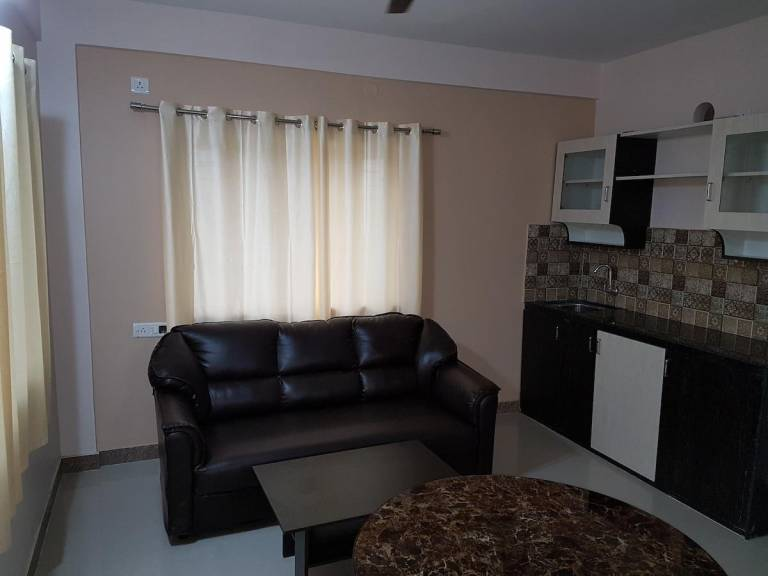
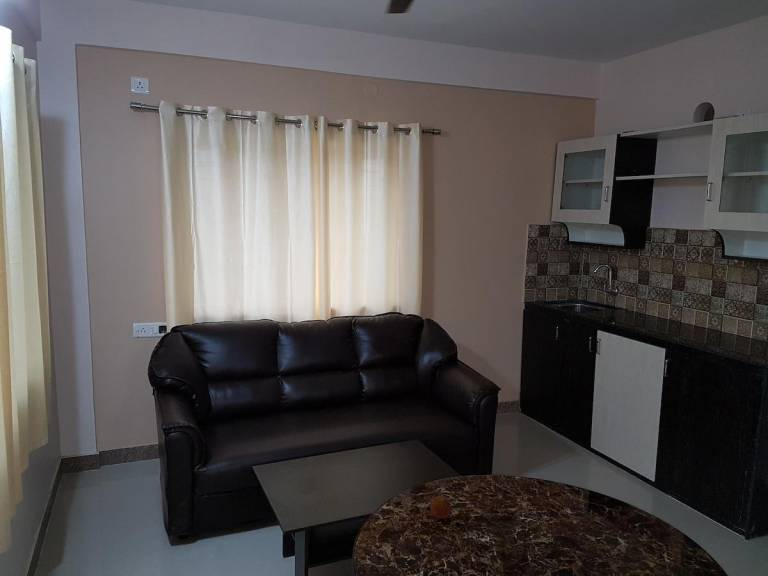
+ fruit (440, 506)
